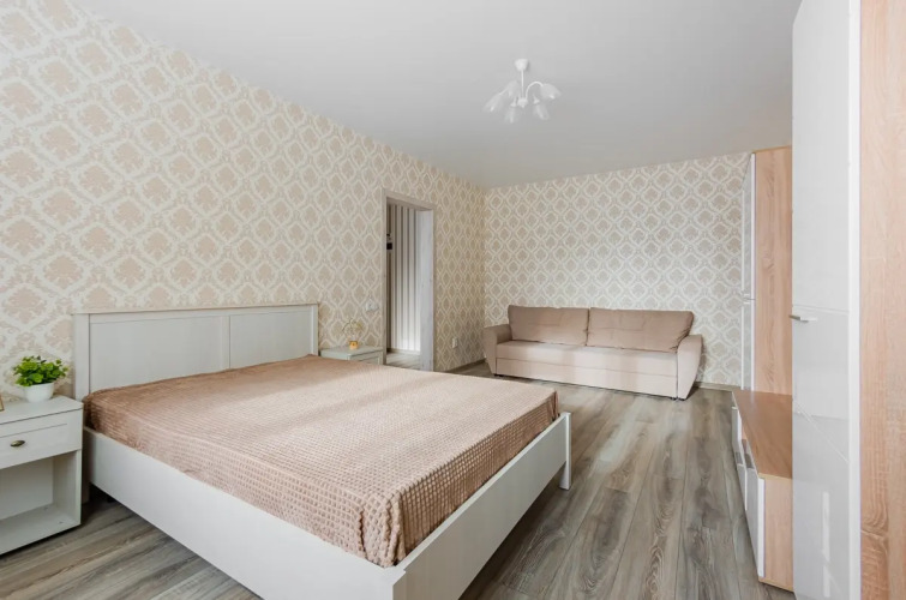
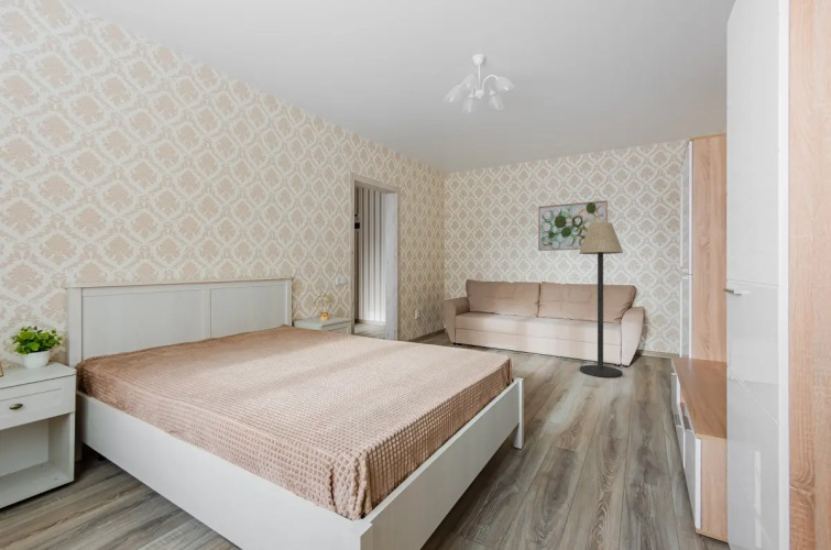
+ floor lamp (600, 297)
+ wall art (571, 227)
